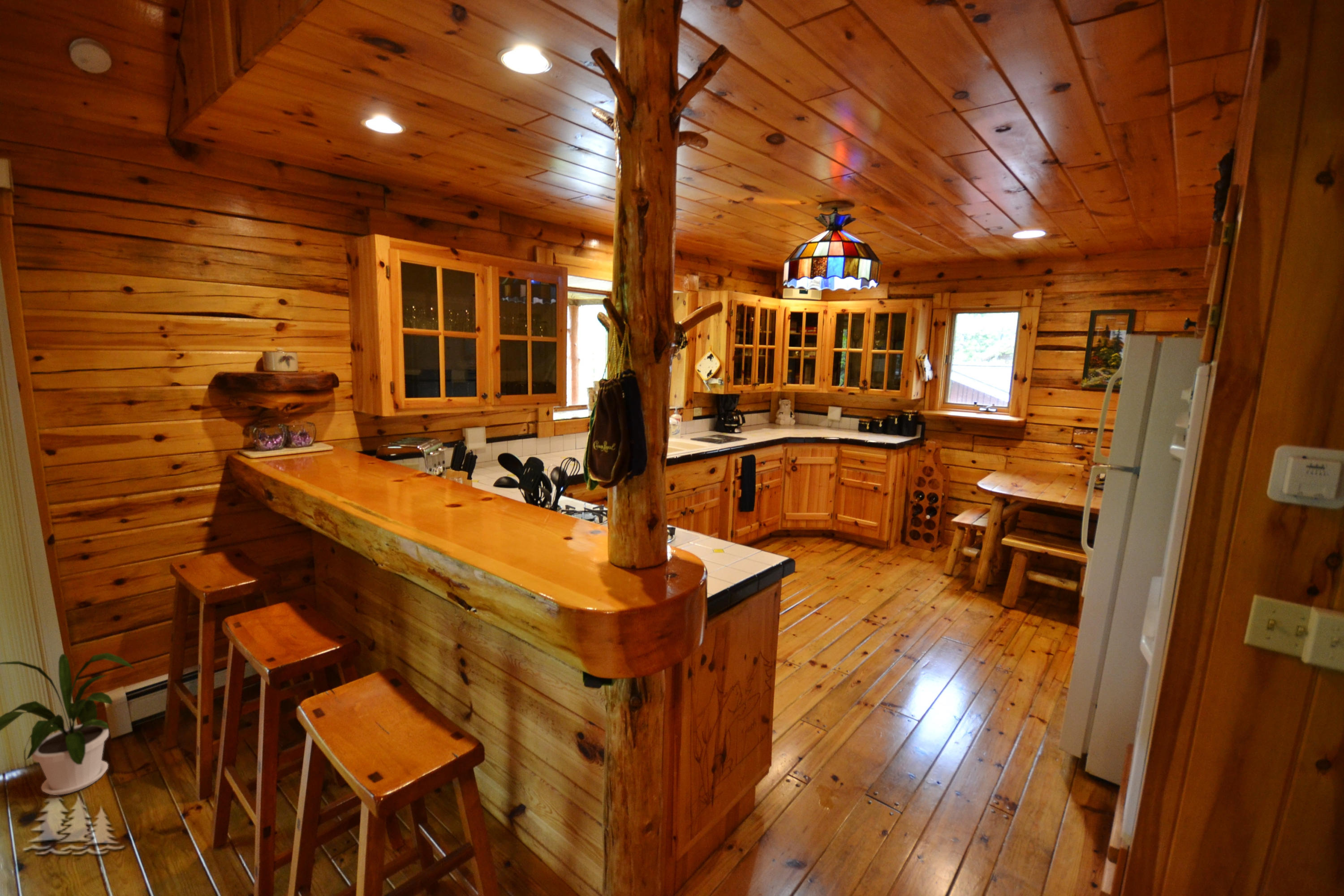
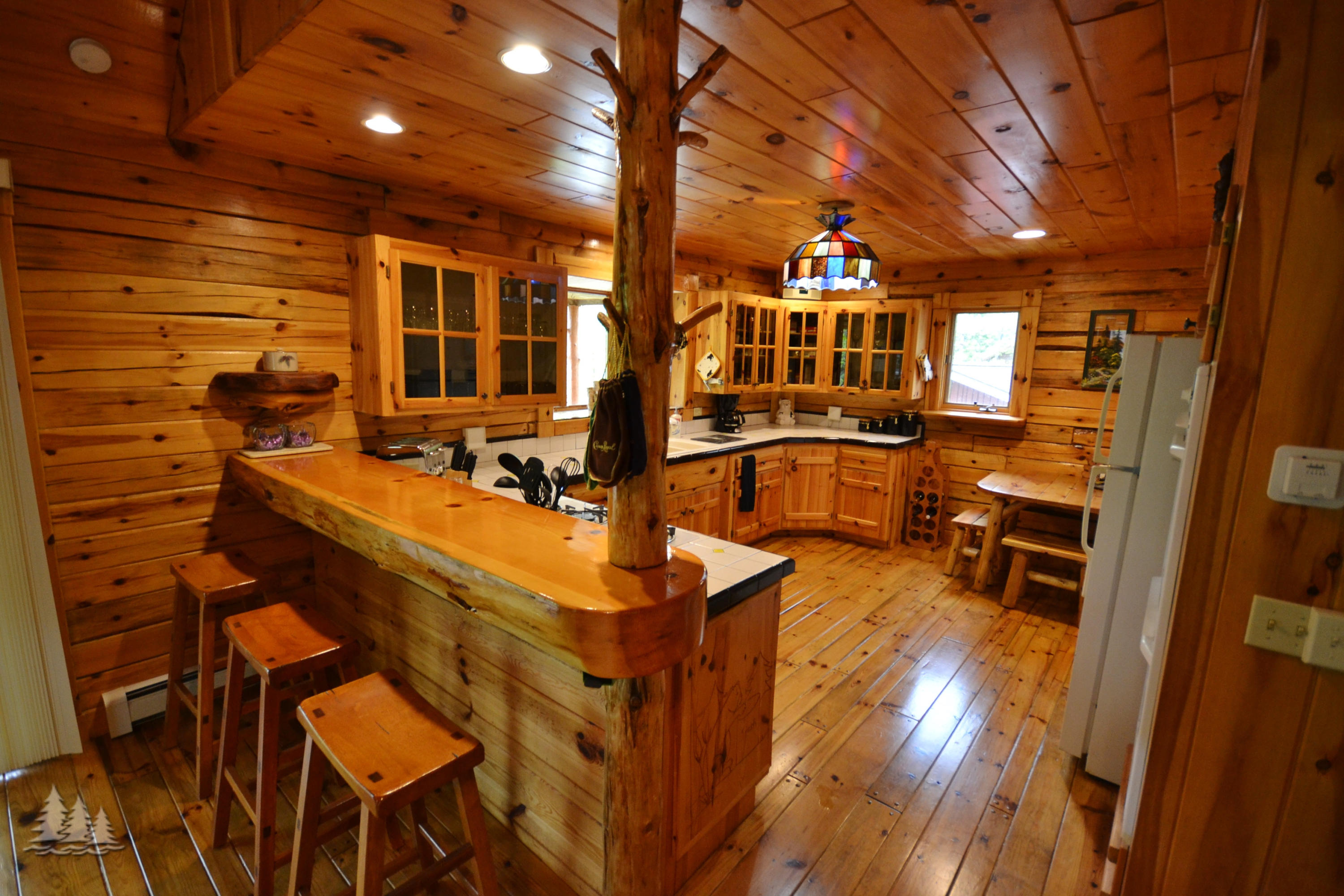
- house plant (63, 718)
